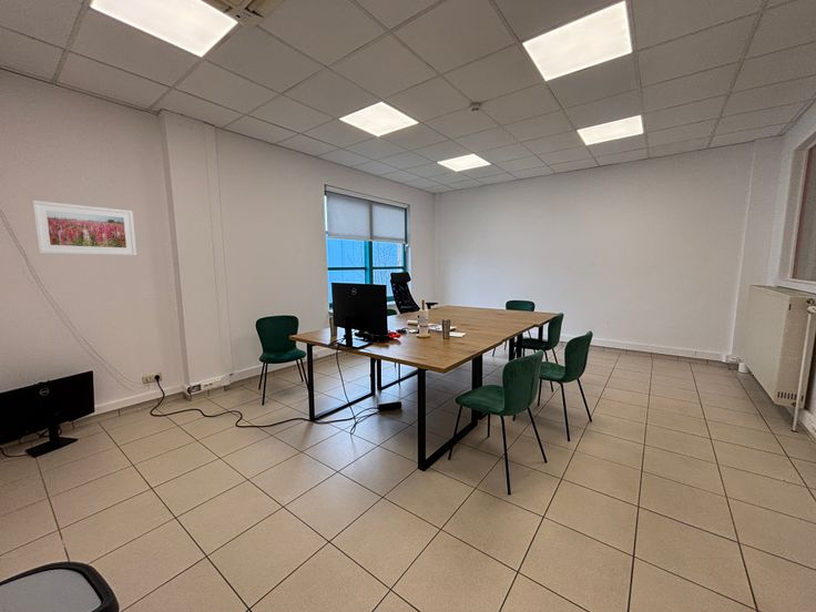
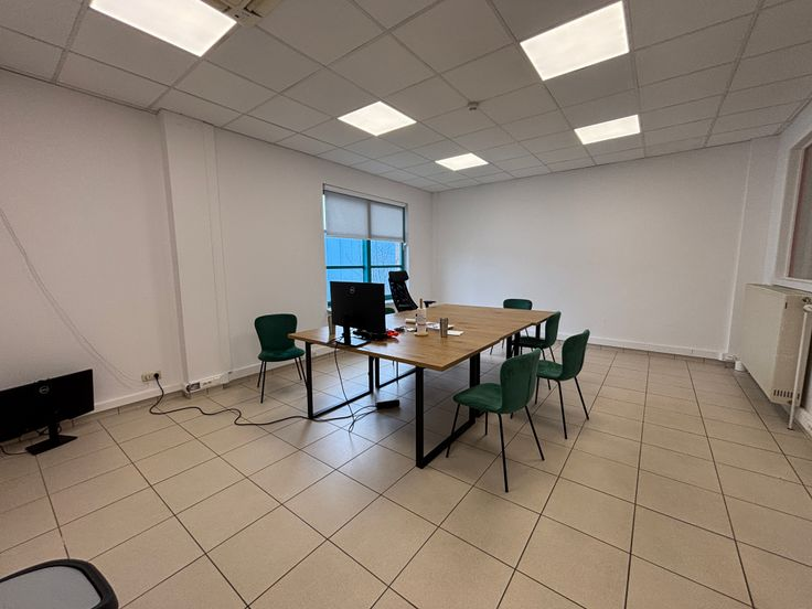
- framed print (89, 230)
